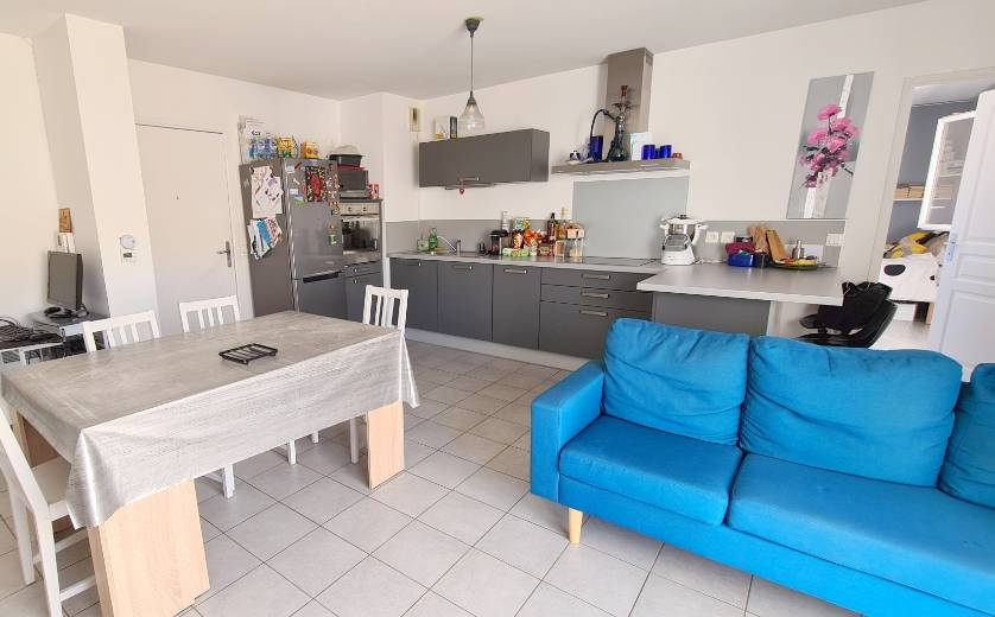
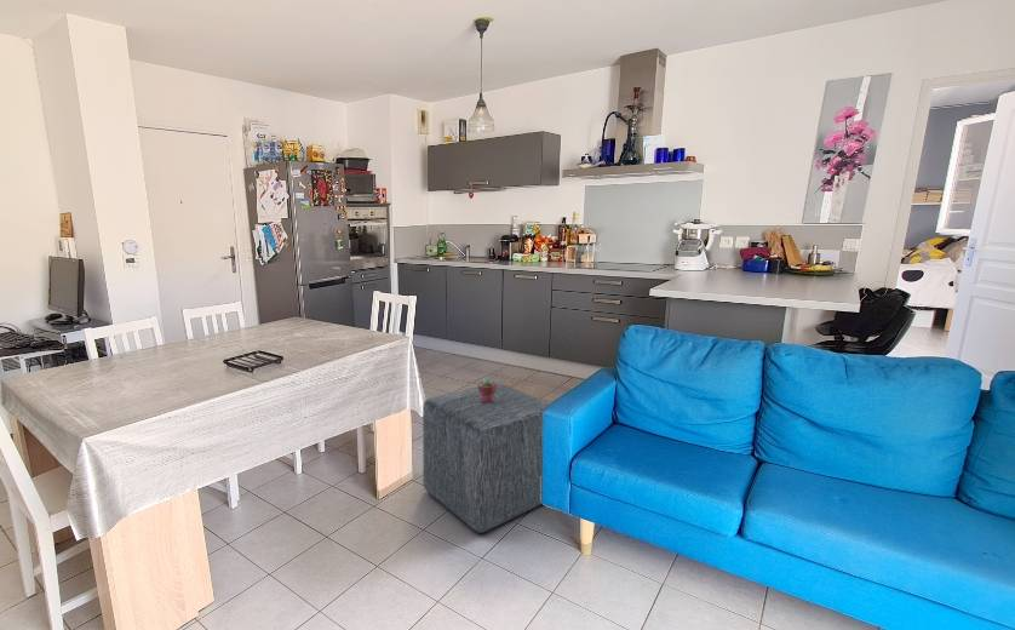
+ ottoman (489, 448)
+ potted succulent (487, 388)
